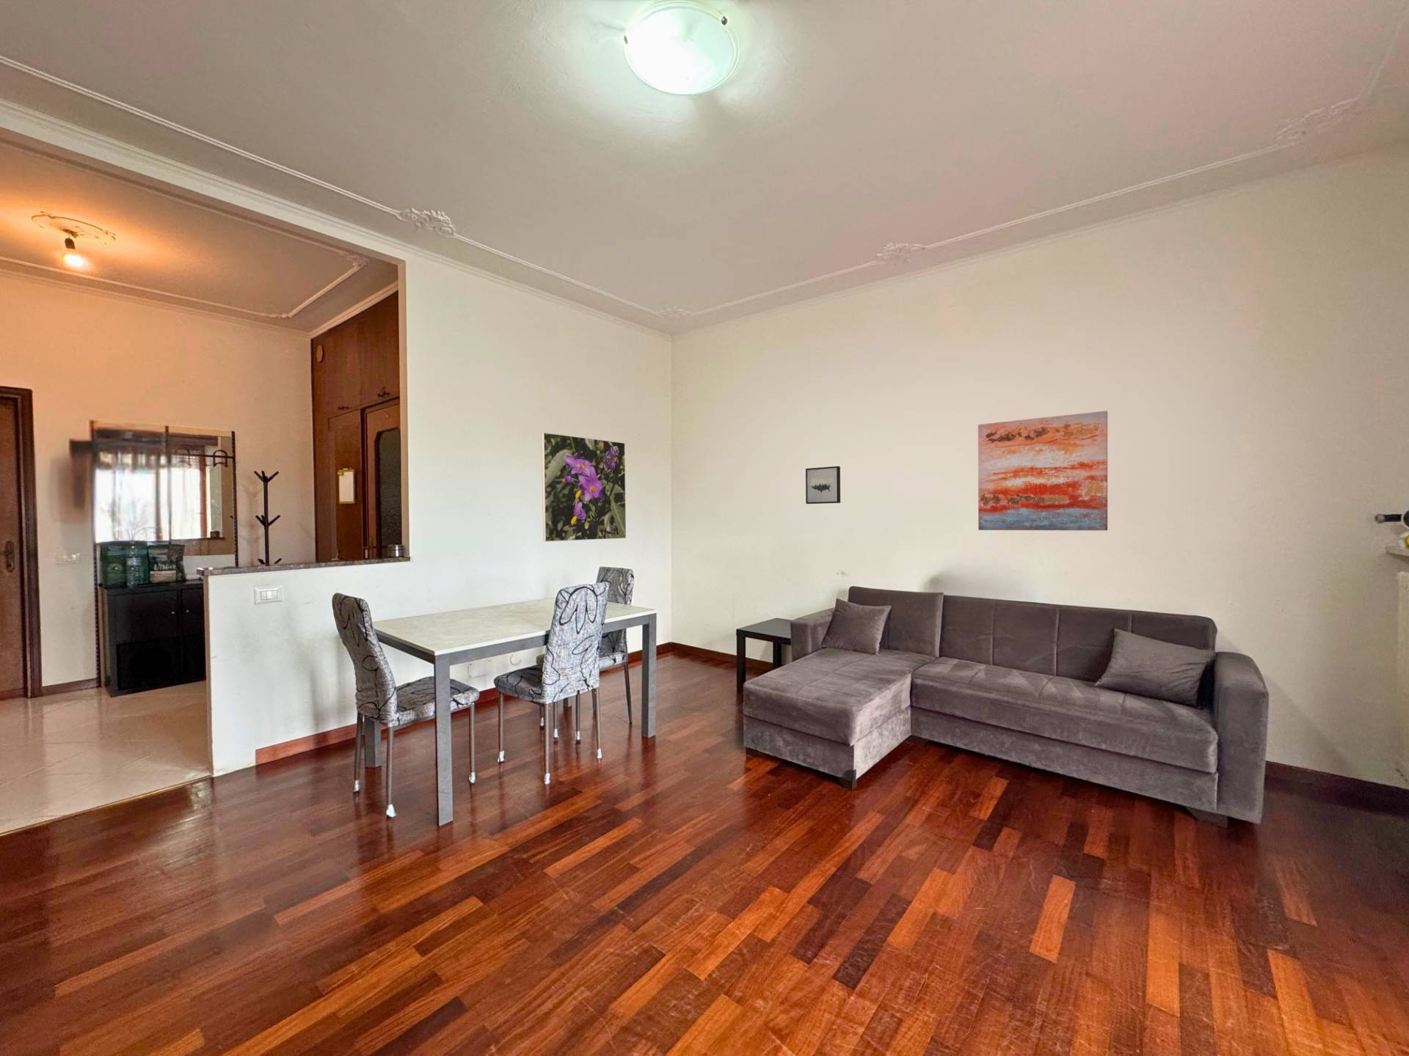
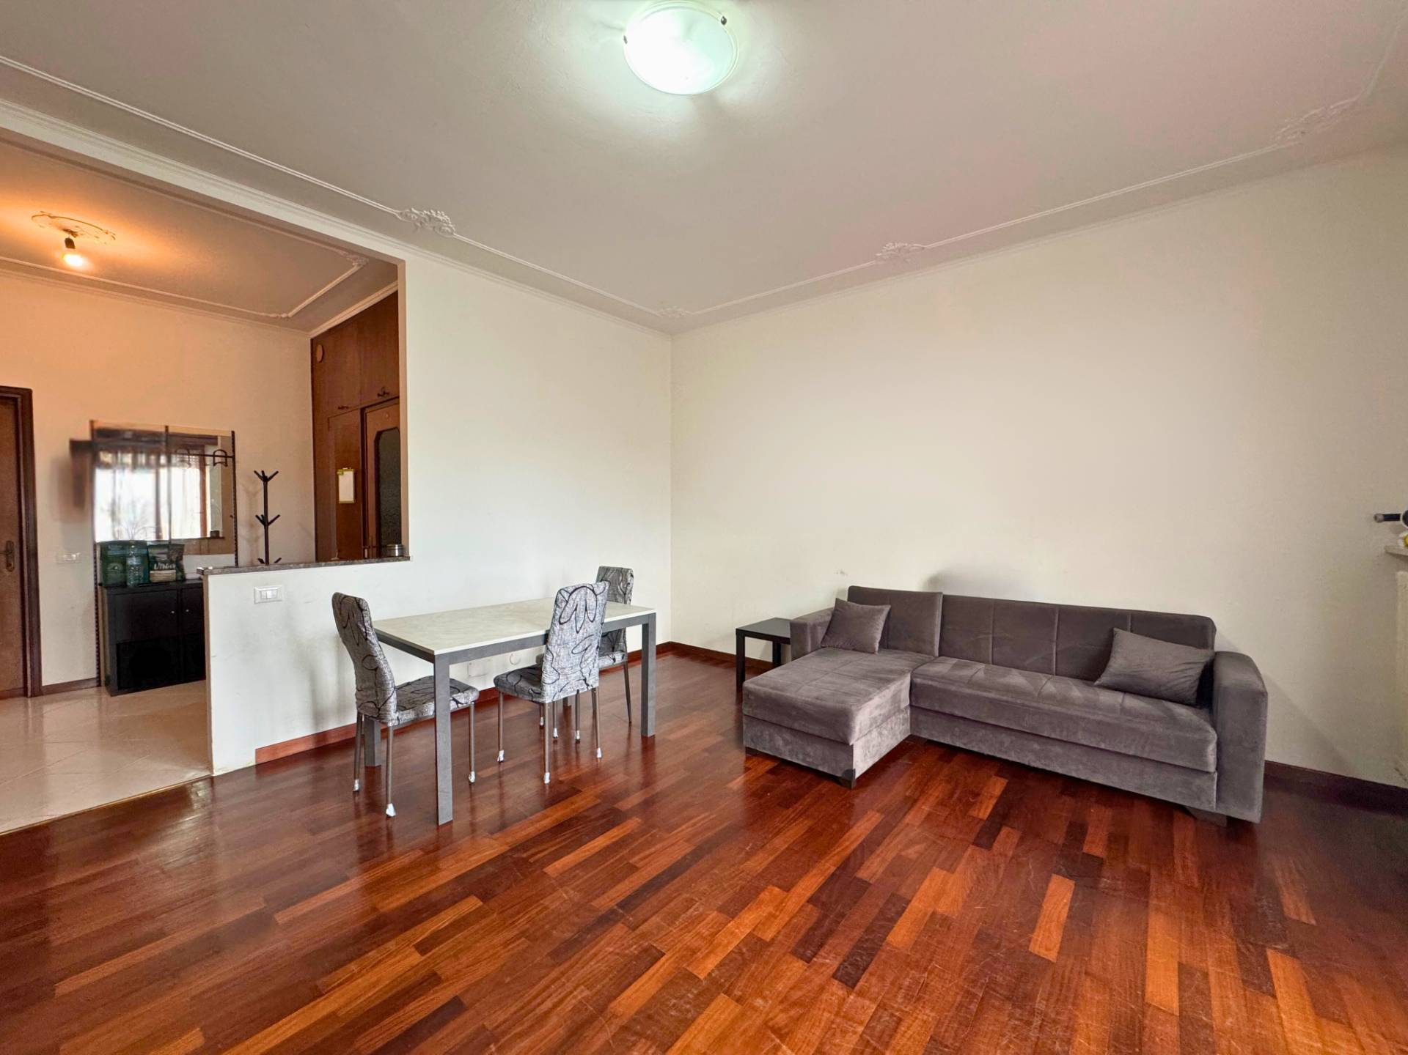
- wall art (1038, 474)
- wall art (822, 486)
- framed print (587, 488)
